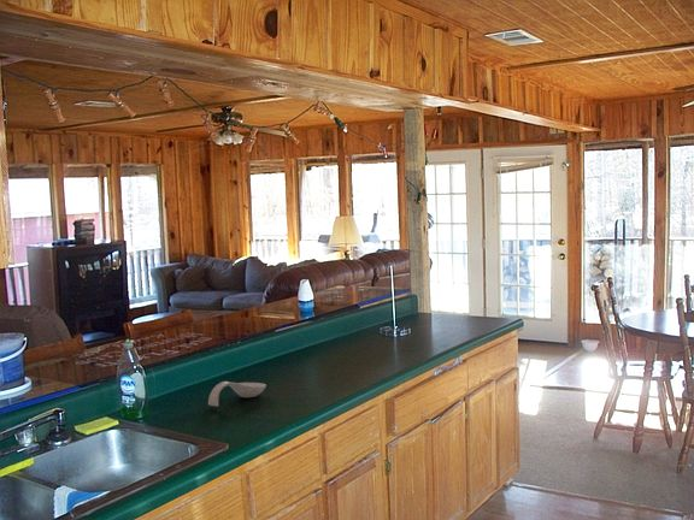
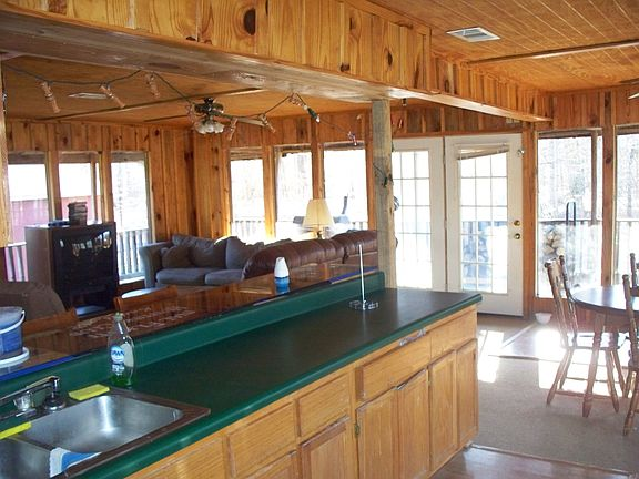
- spoon rest (237, 389)
